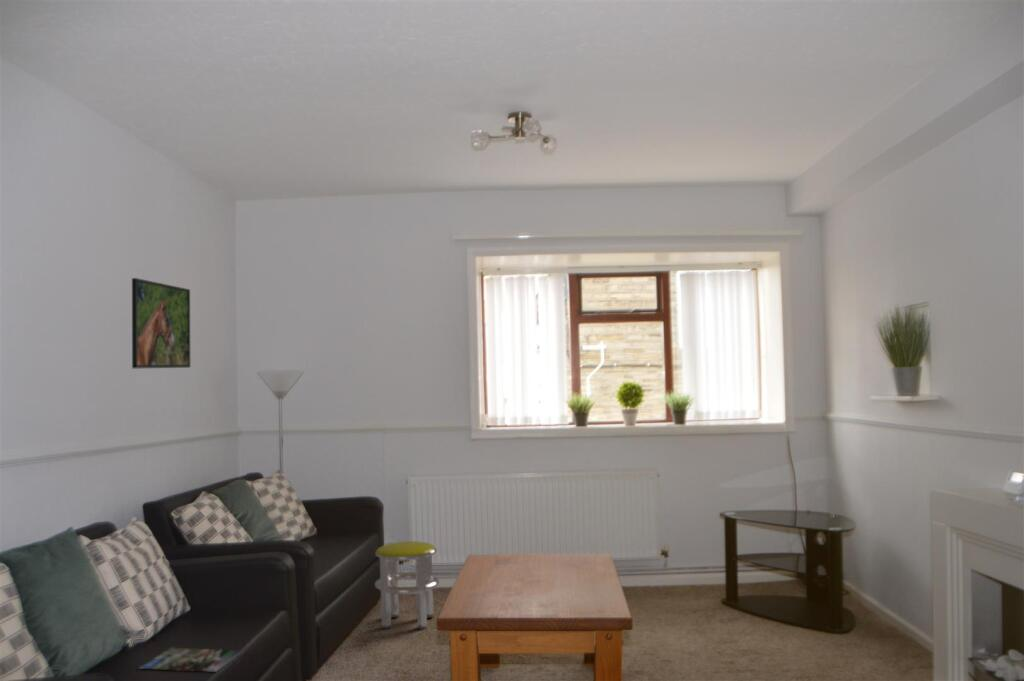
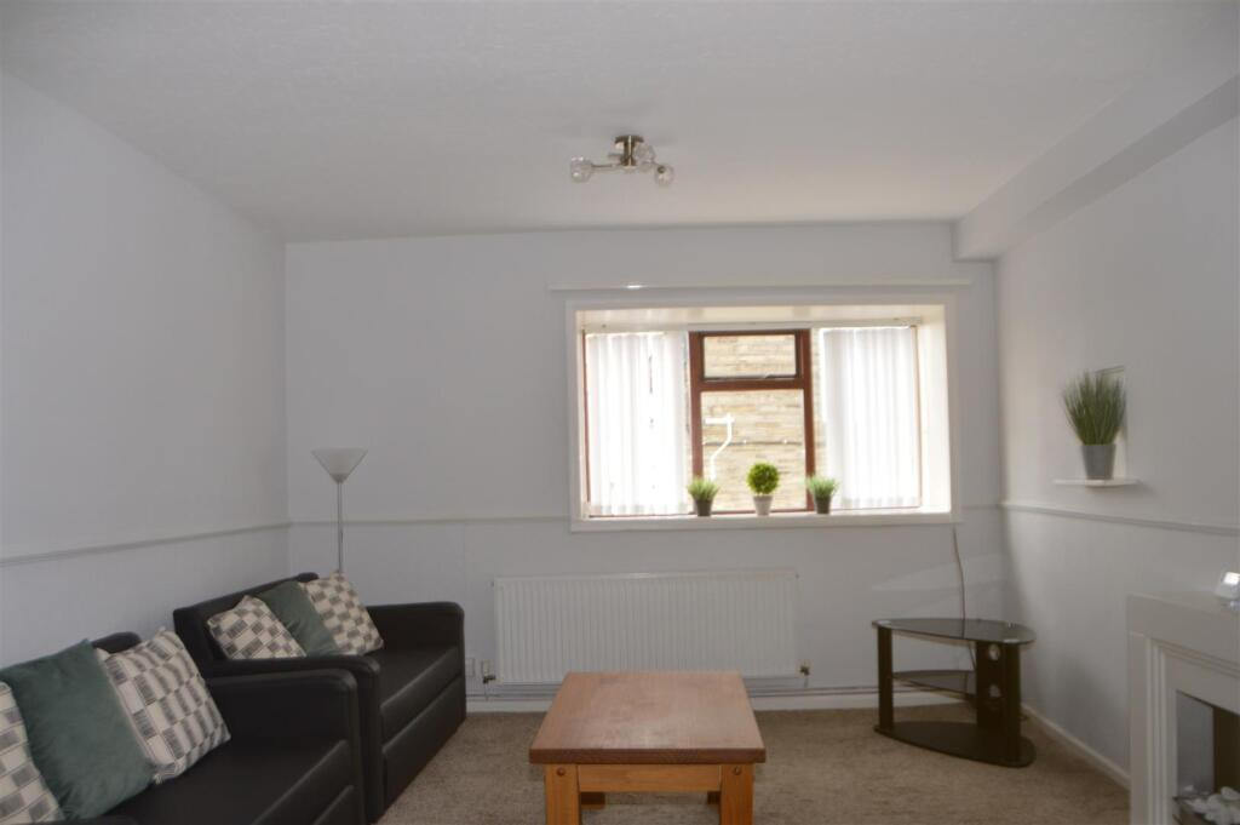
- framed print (163, 326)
- stool (406, 579)
- magazine (192, 659)
